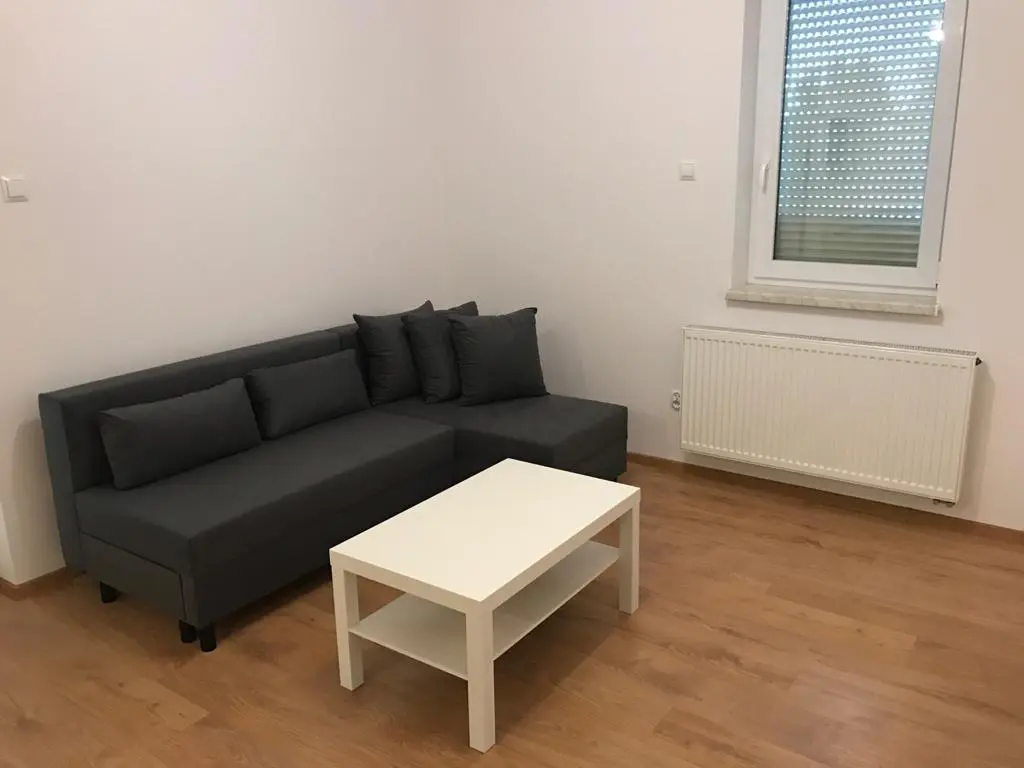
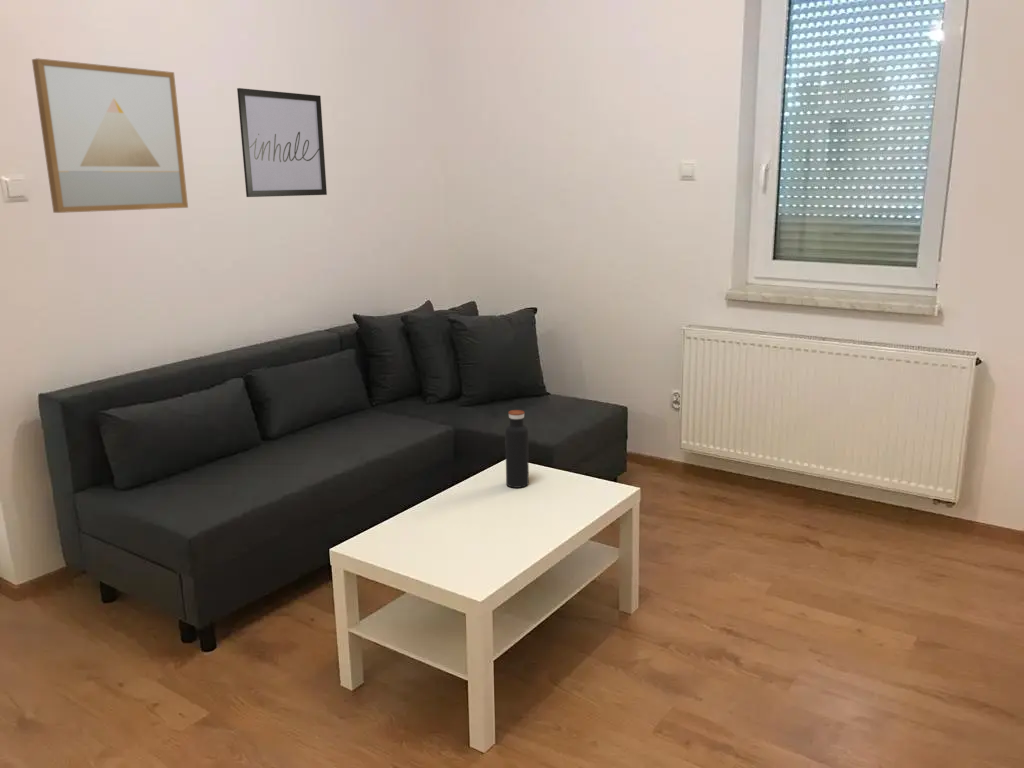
+ wall art (284, 144)
+ water bottle (516, 448)
+ wall art (116, 139)
